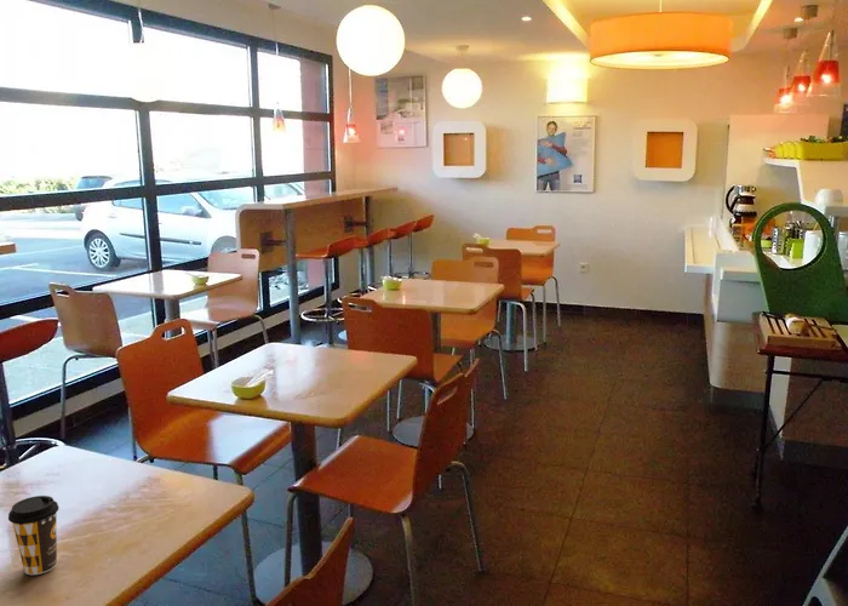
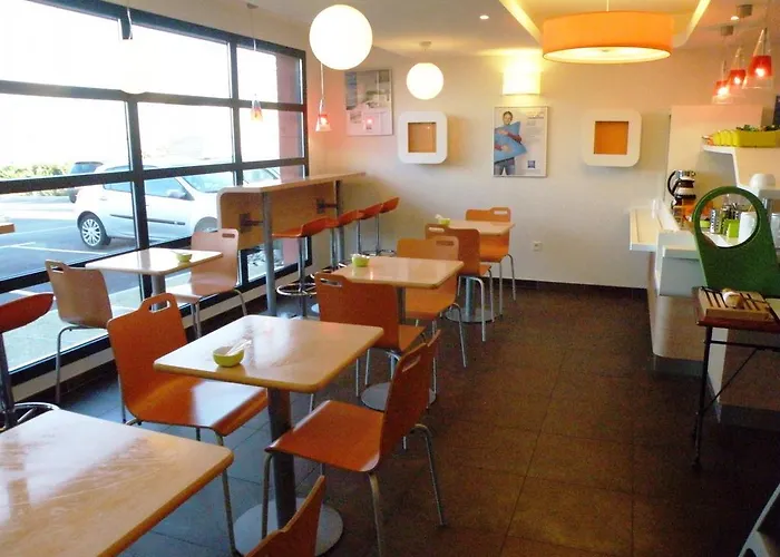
- coffee cup (36, 536)
